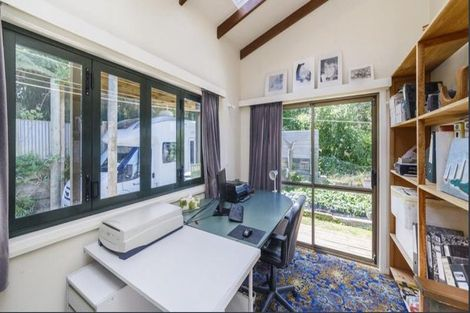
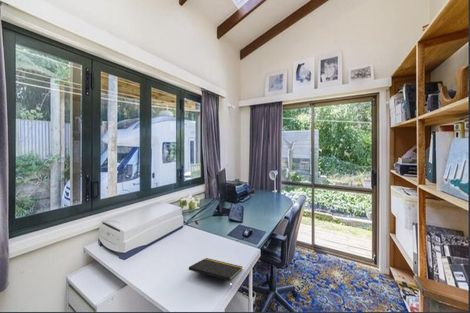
+ notepad (216, 268)
